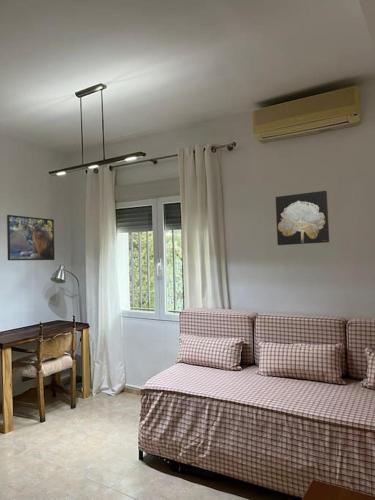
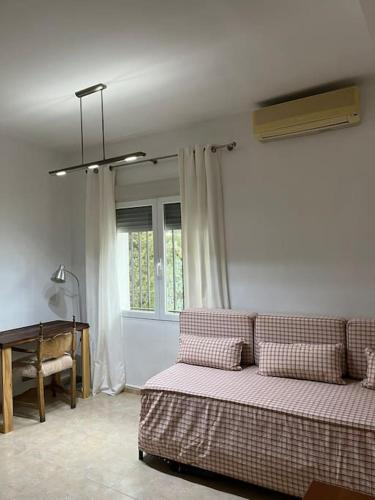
- wall art (301, 218)
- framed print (32, 238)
